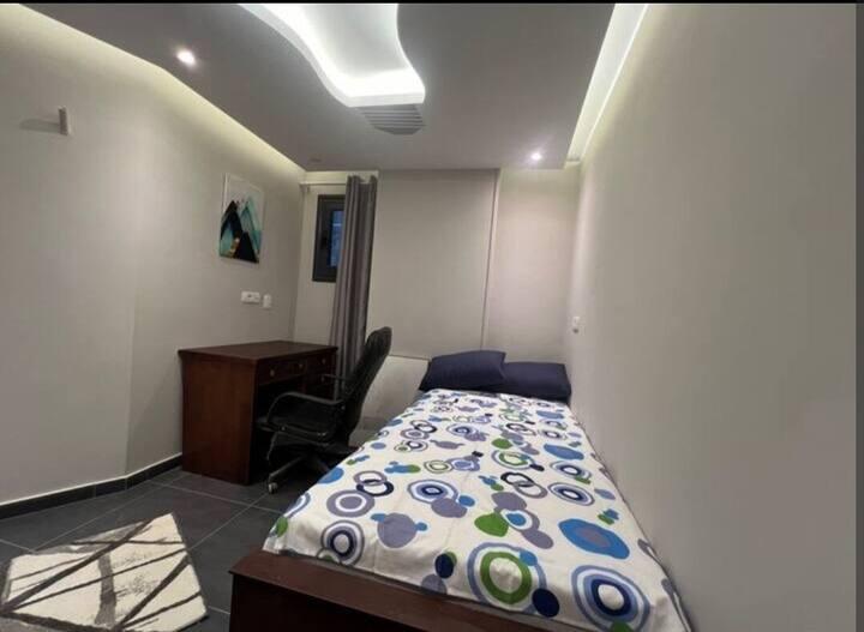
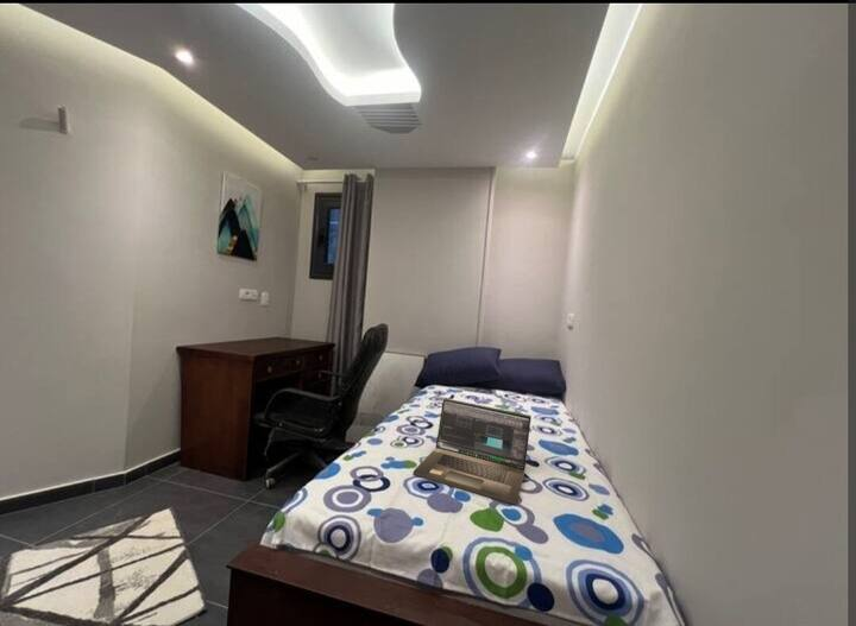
+ laptop (474, 443)
